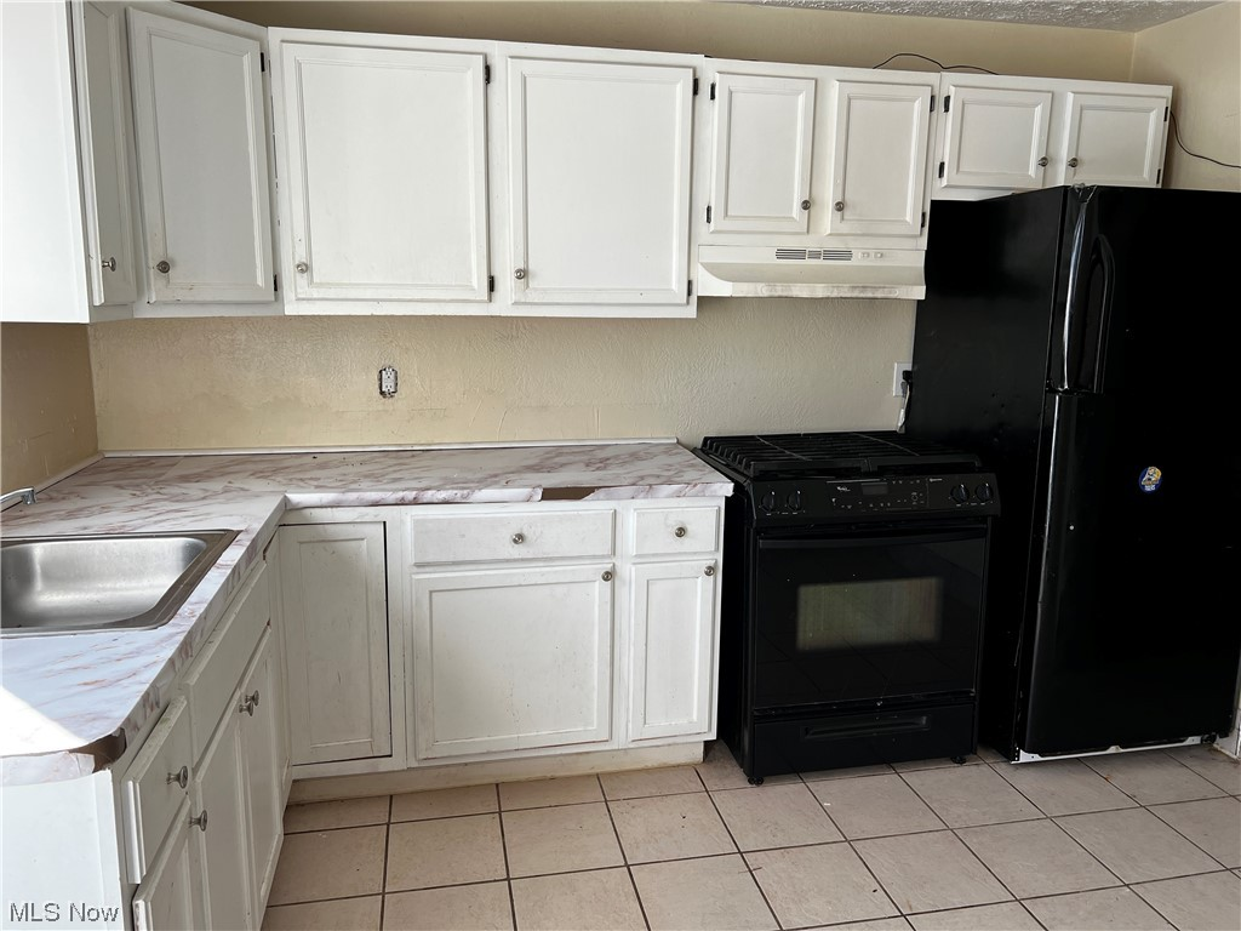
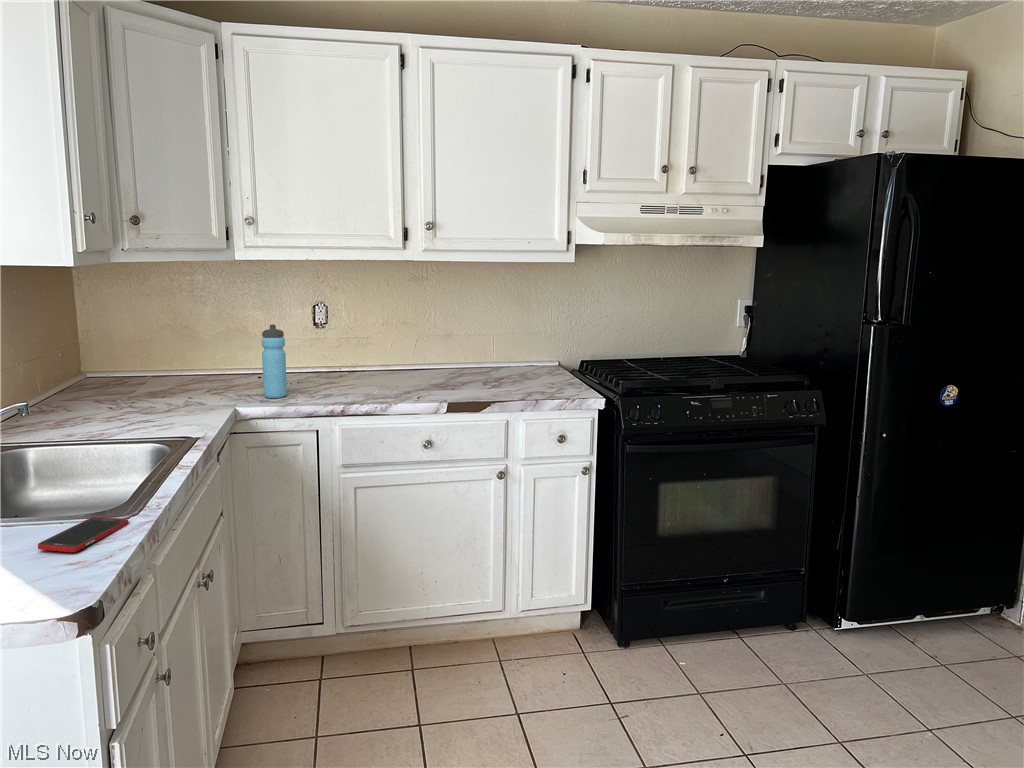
+ cell phone (85, 533)
+ water bottle (274, 360)
